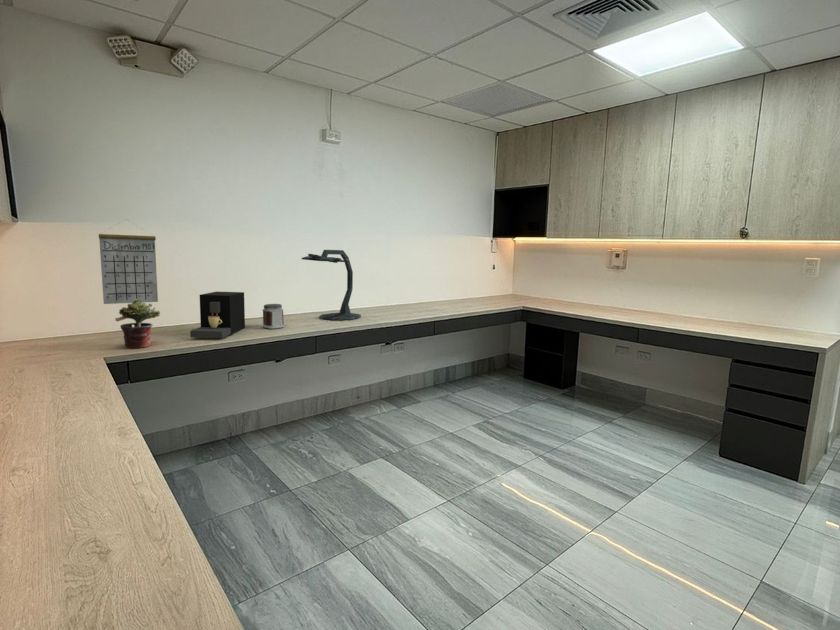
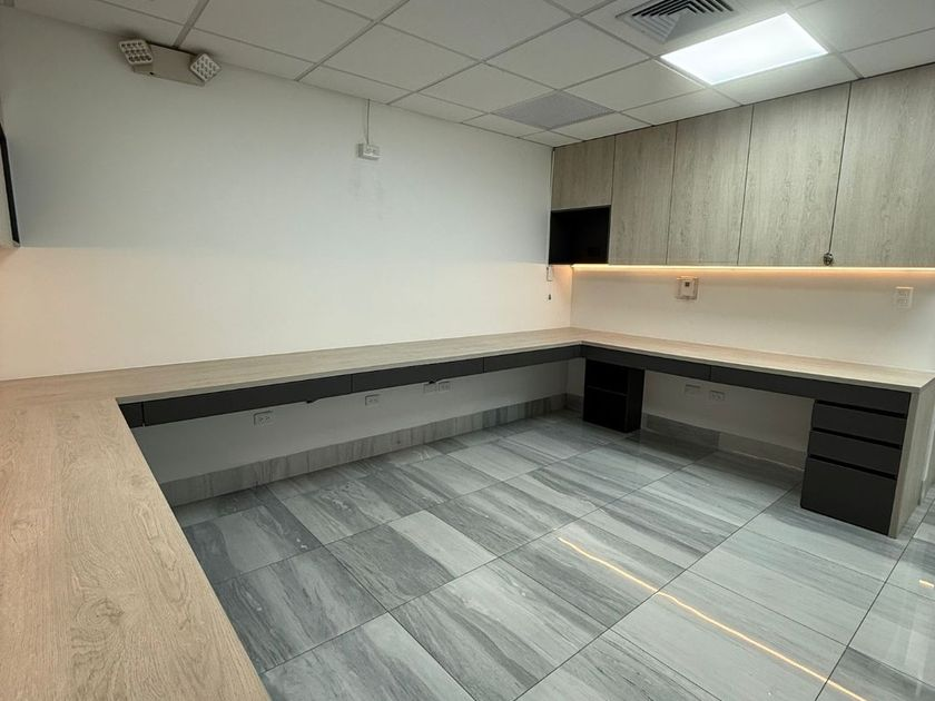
- coffee maker (218, 313)
- calendar (129, 261)
- potted plant (139, 322)
- desk lamp (347, 284)
- jar (273, 315)
